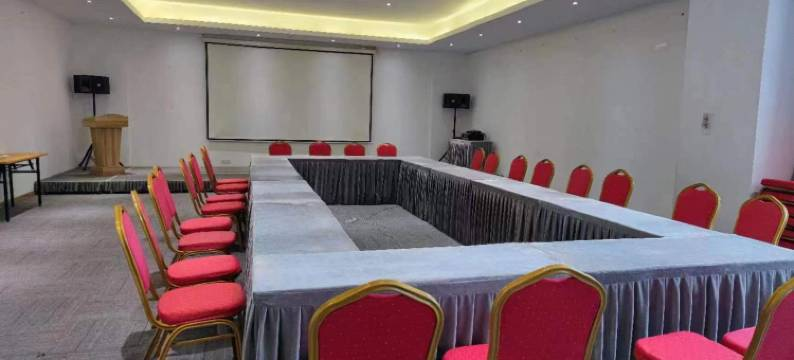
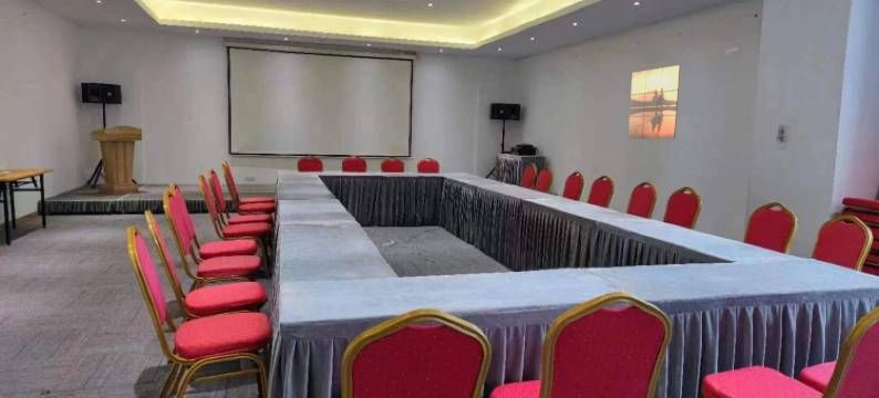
+ wall art (652, 104)
